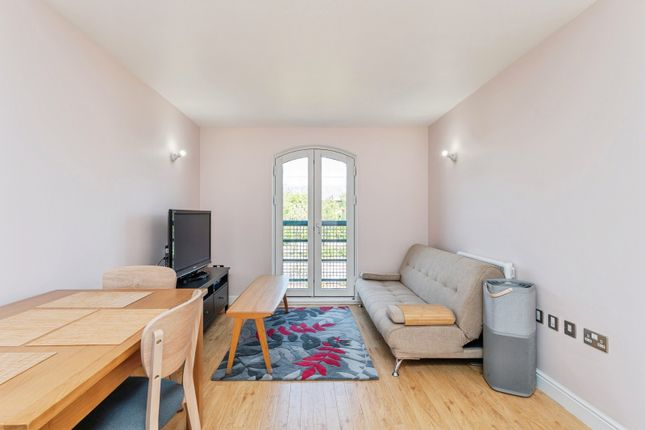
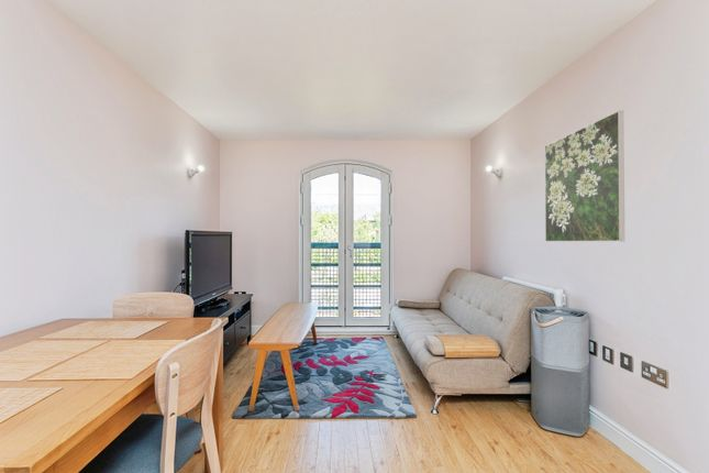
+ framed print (578, 186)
